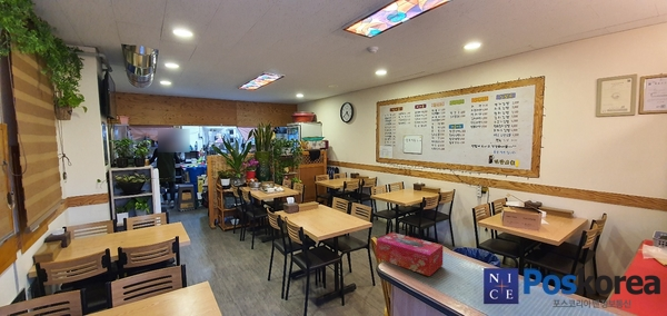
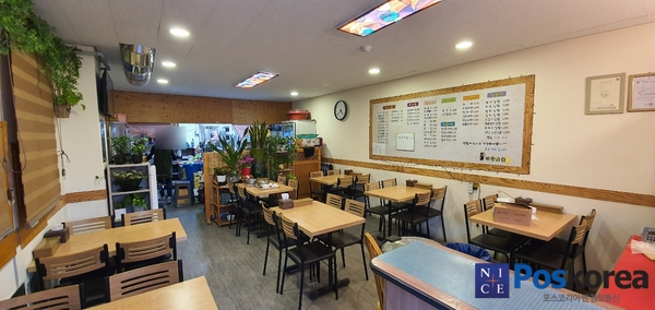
- tissue box (408, 251)
